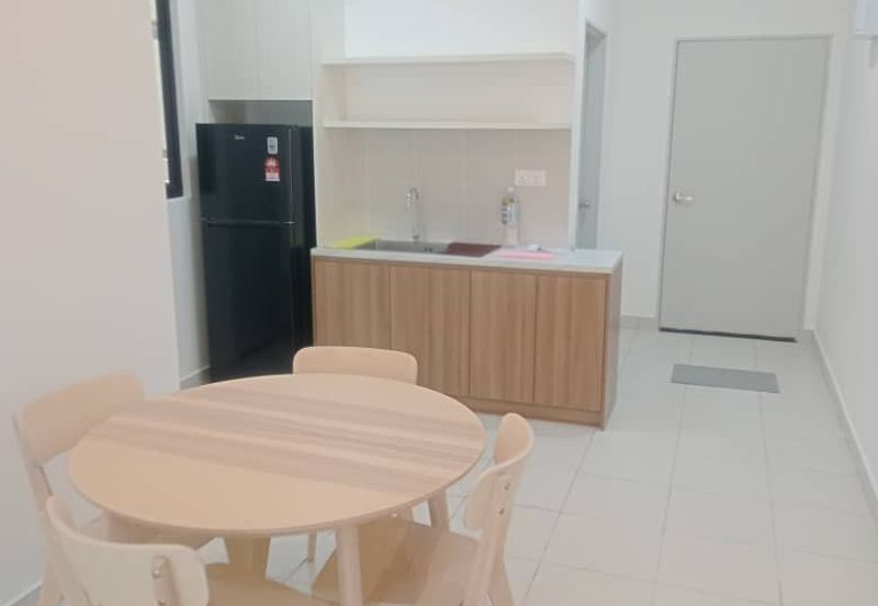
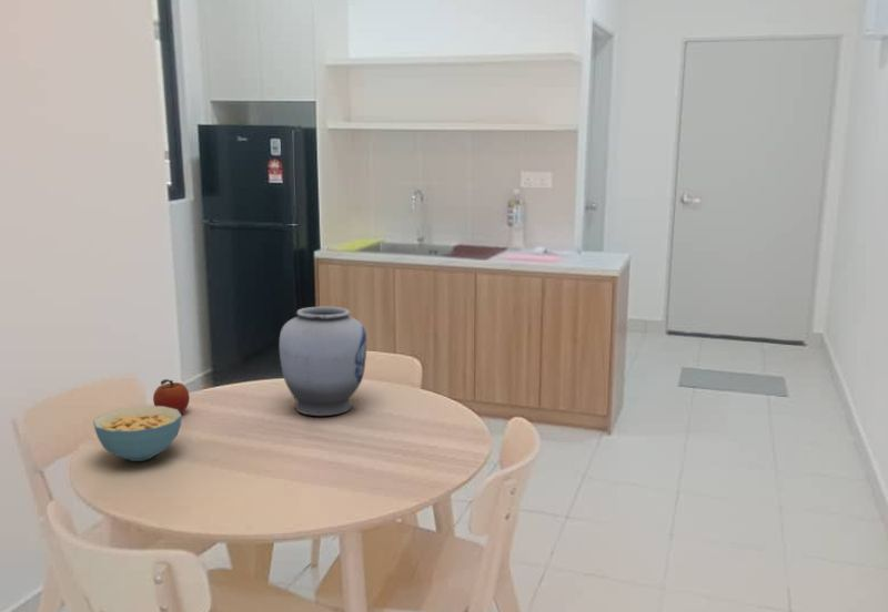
+ fruit (171, 395)
+ cereal bowl (139, 437)
+ vase (323, 359)
